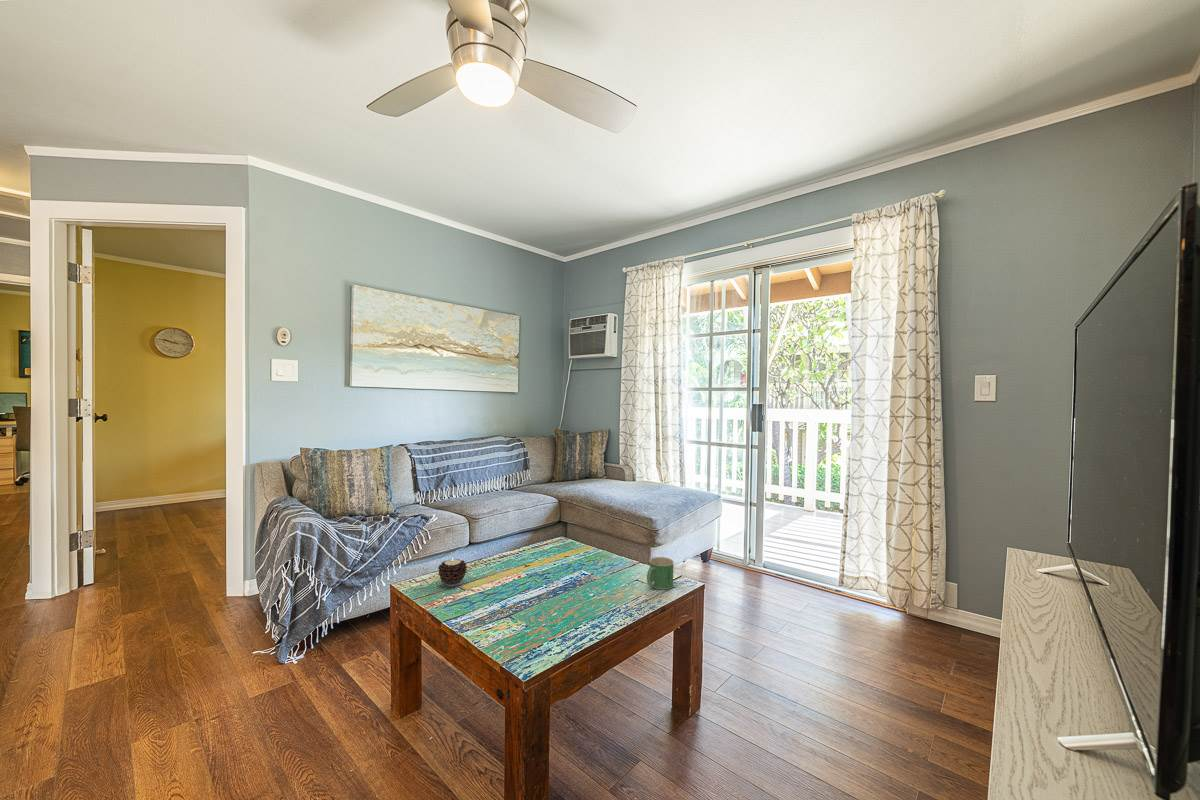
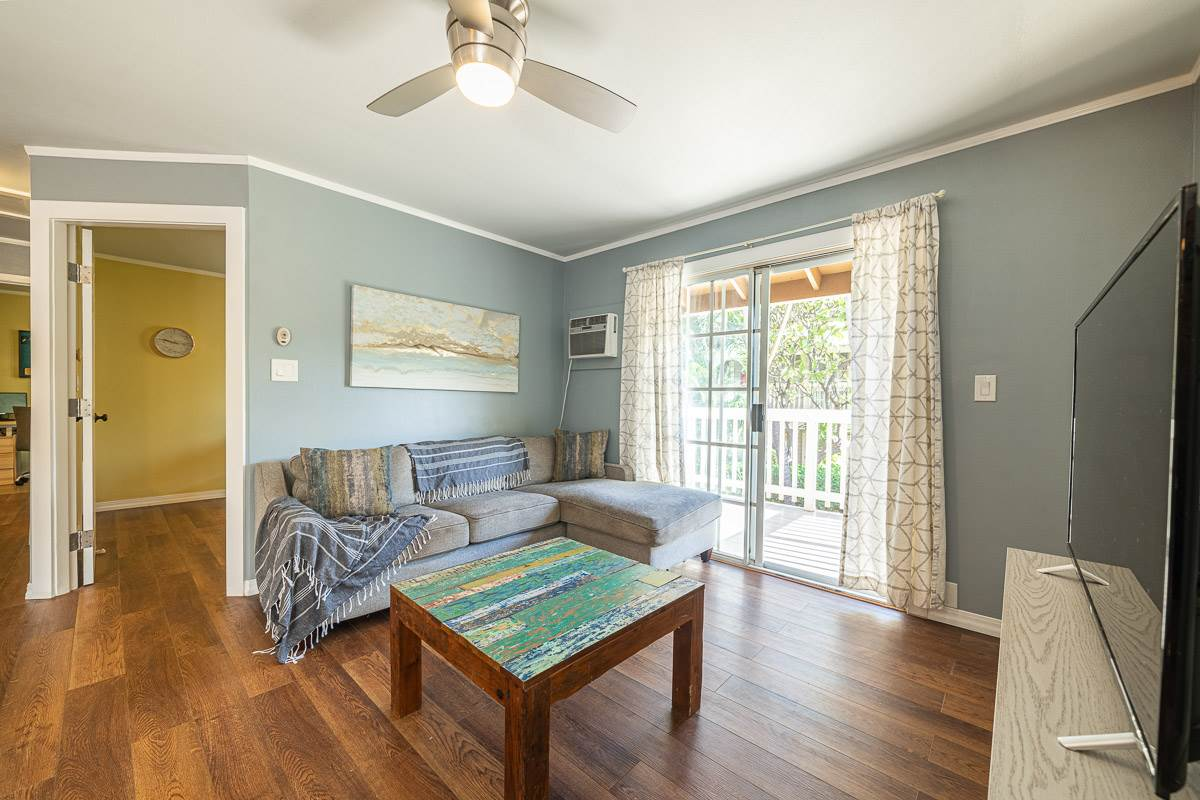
- candle (452, 570)
- mug (658, 573)
